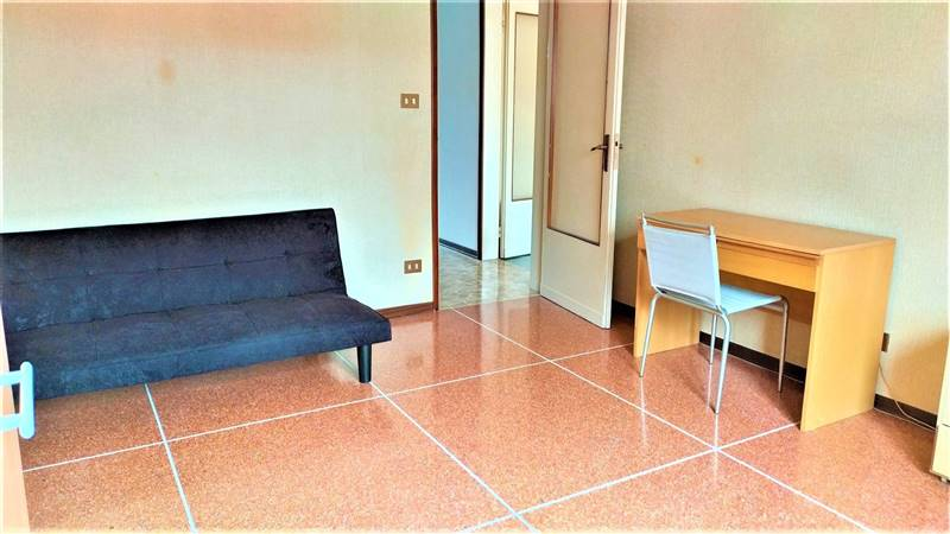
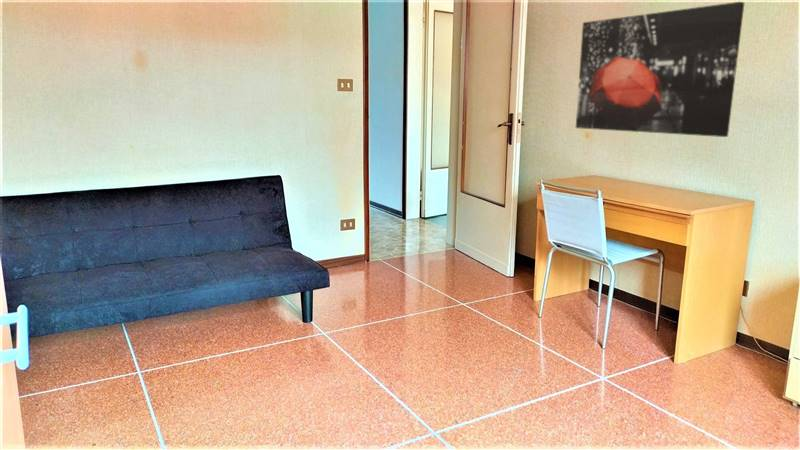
+ wall art (648, 73)
